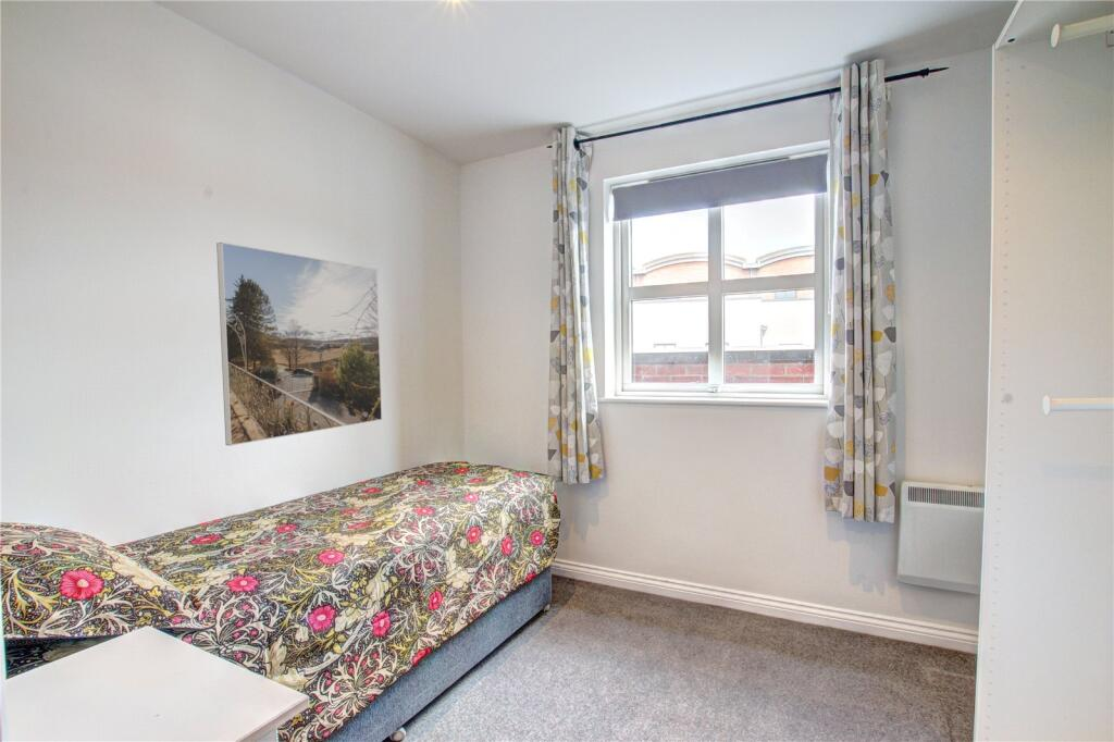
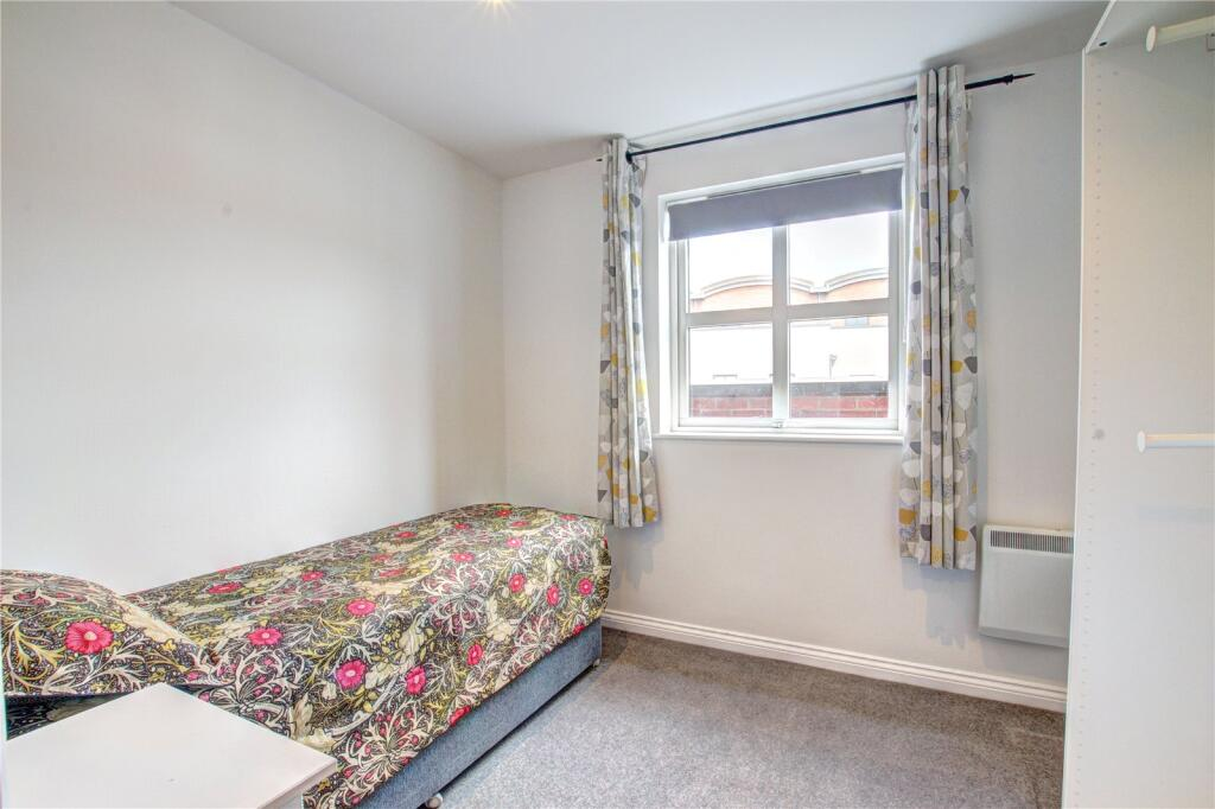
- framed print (311, 344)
